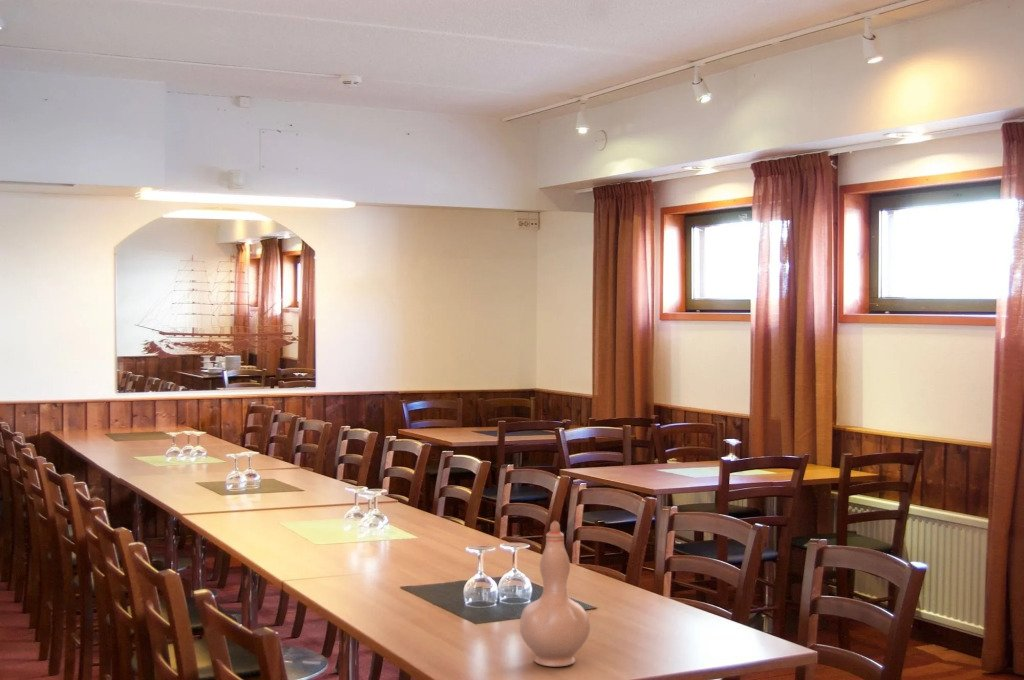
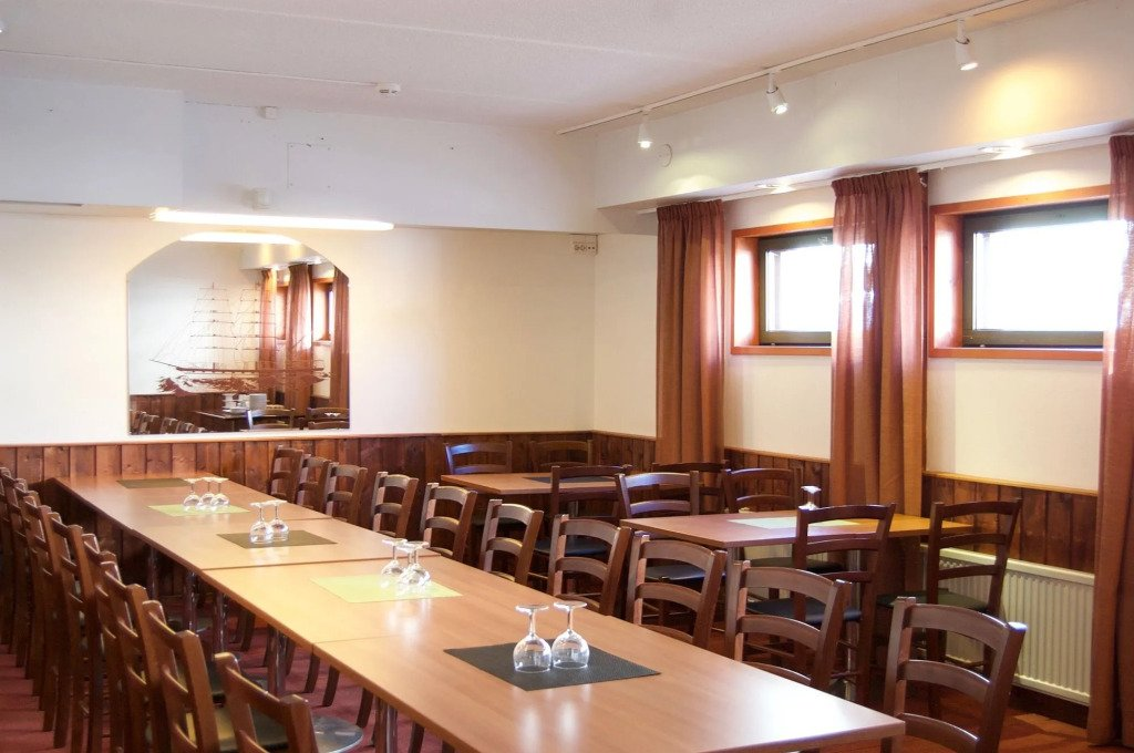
- vase (554, 591)
